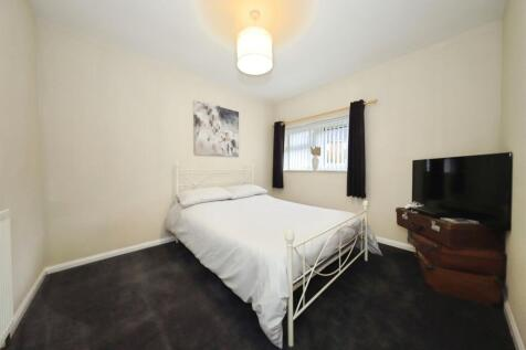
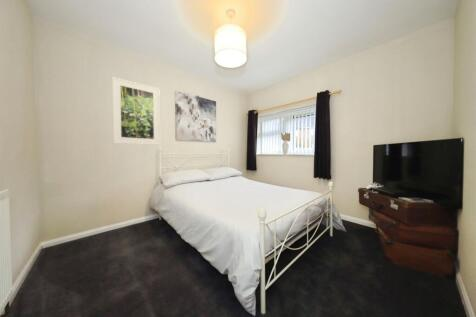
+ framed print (138, 113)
